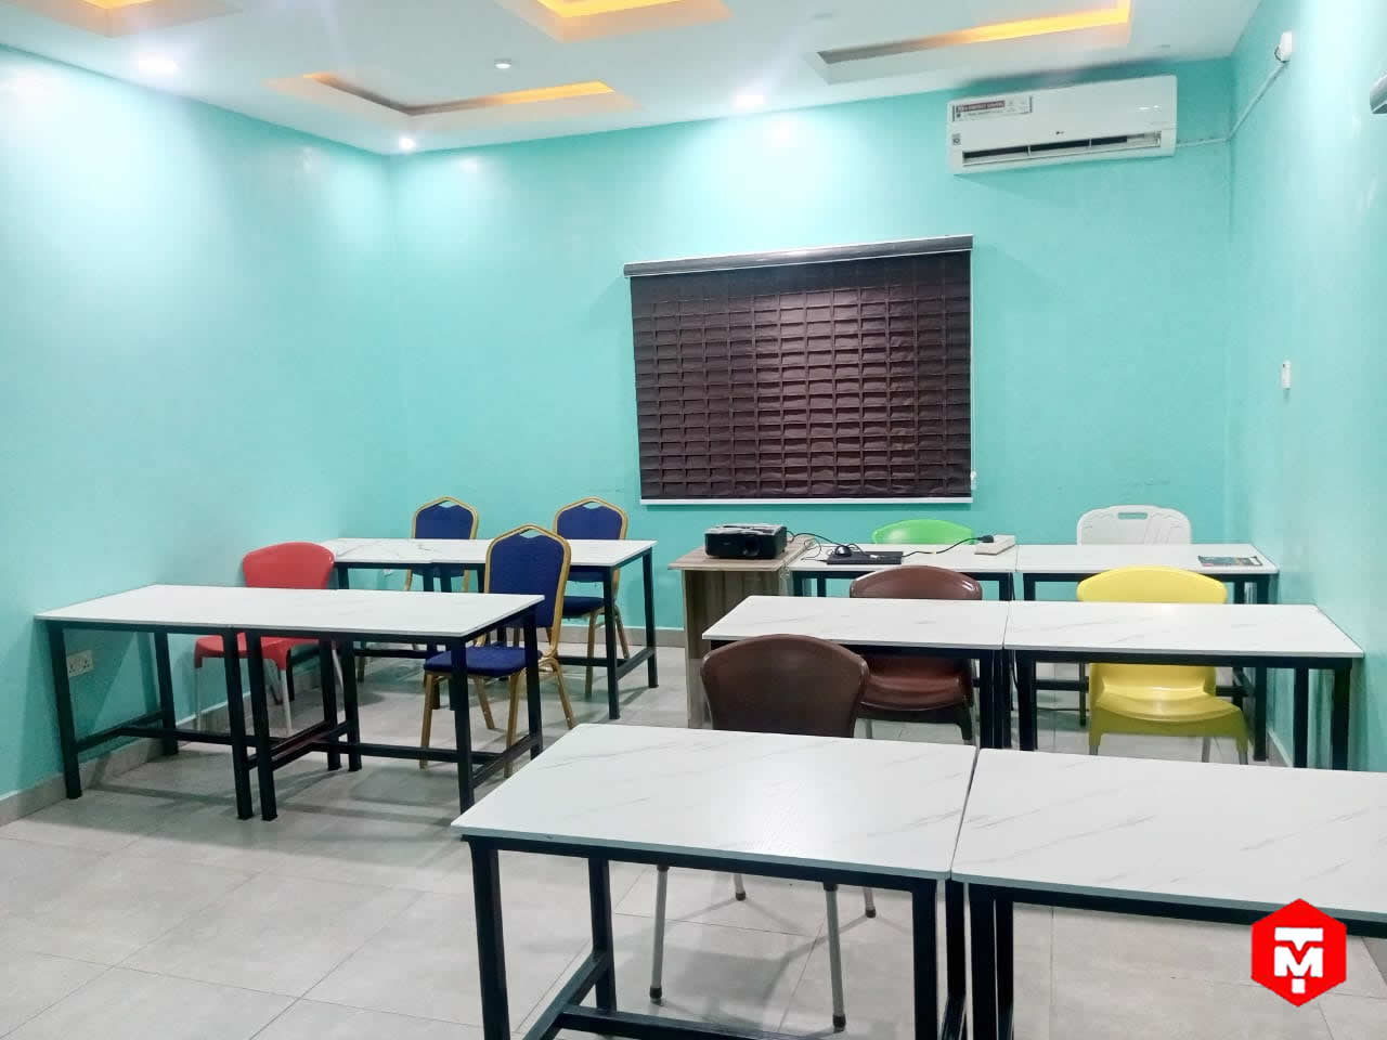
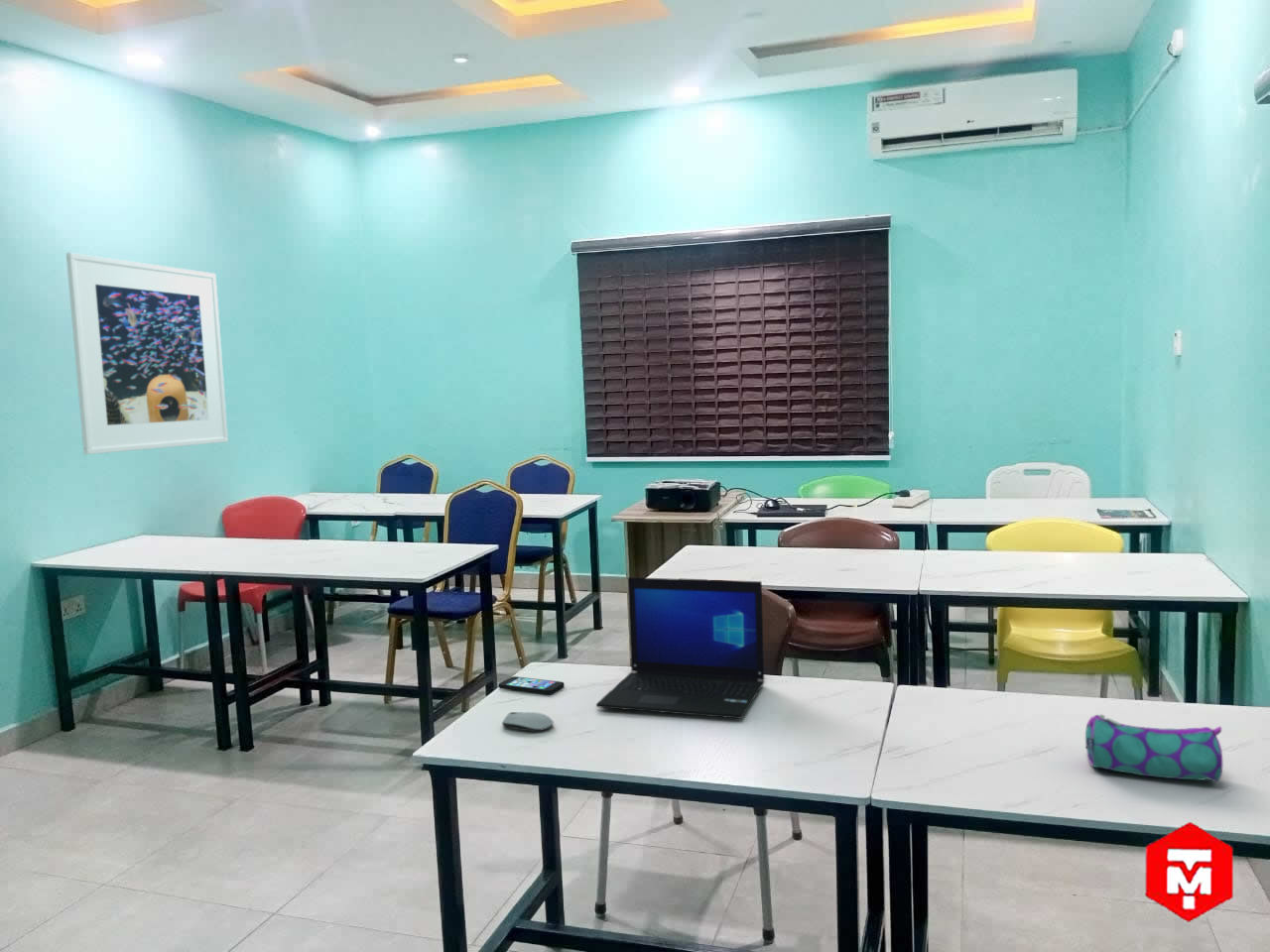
+ laptop (681, 643)
+ computer mouse (528, 719)
+ smartphone (531, 684)
+ pencil case (1151, 747)
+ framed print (155, 356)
